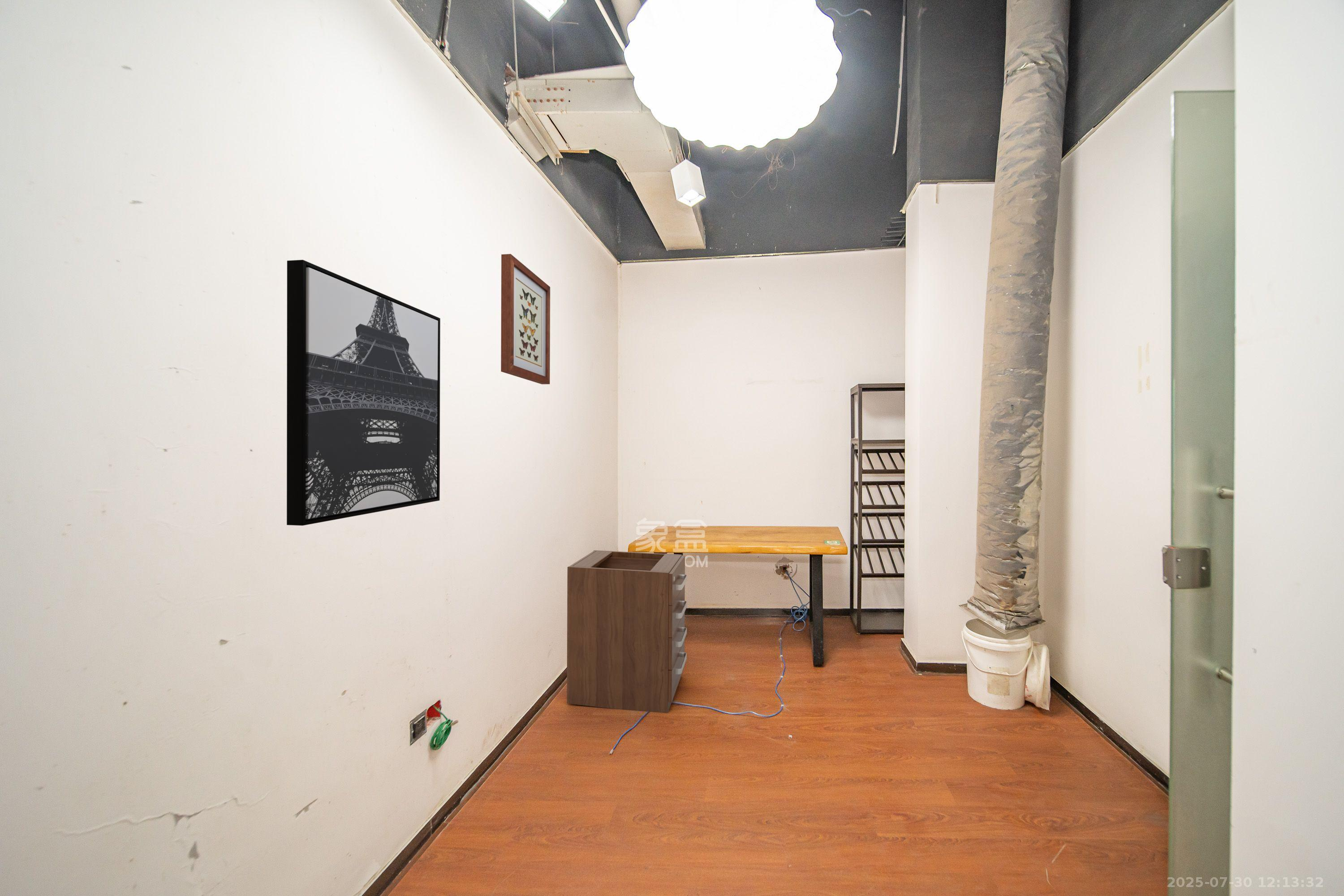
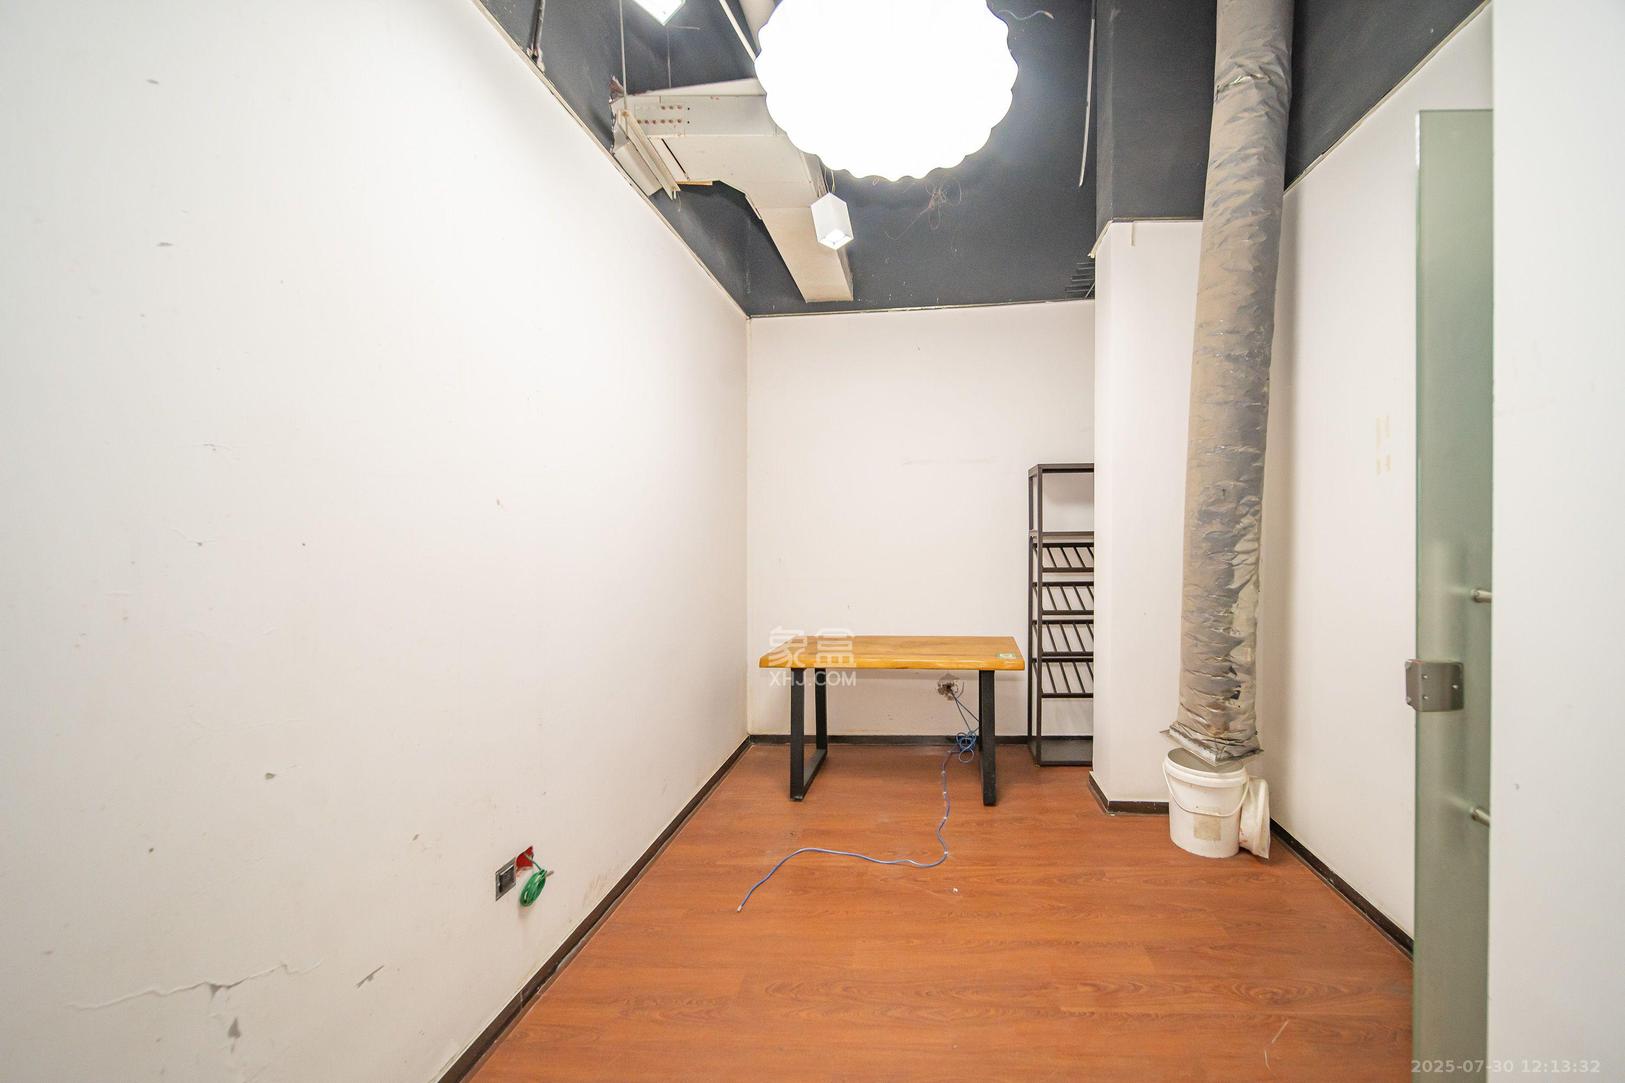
- wall art (528, 325)
- wall art (378, 403)
- filing cabinet (632, 625)
